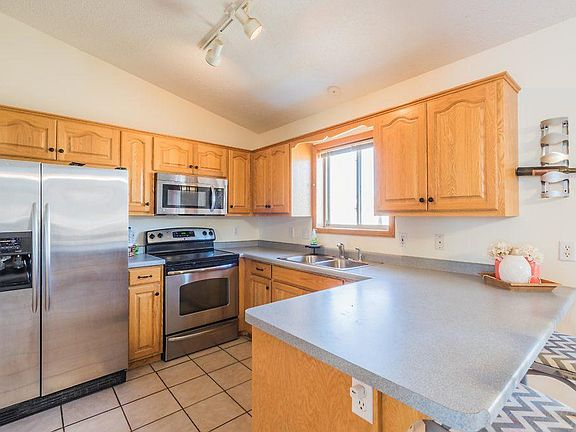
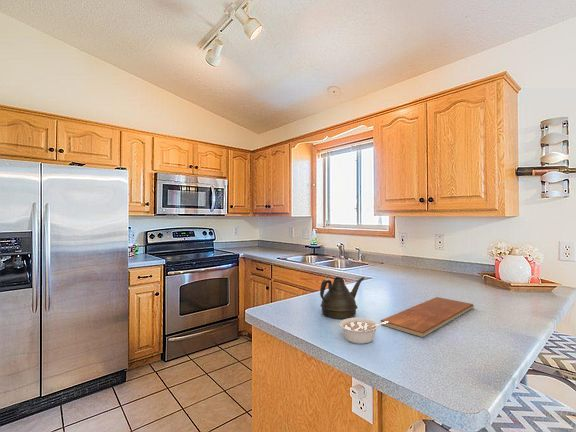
+ legume (360, 329)
+ teapot (344, 294)
+ chopping board (431, 313)
